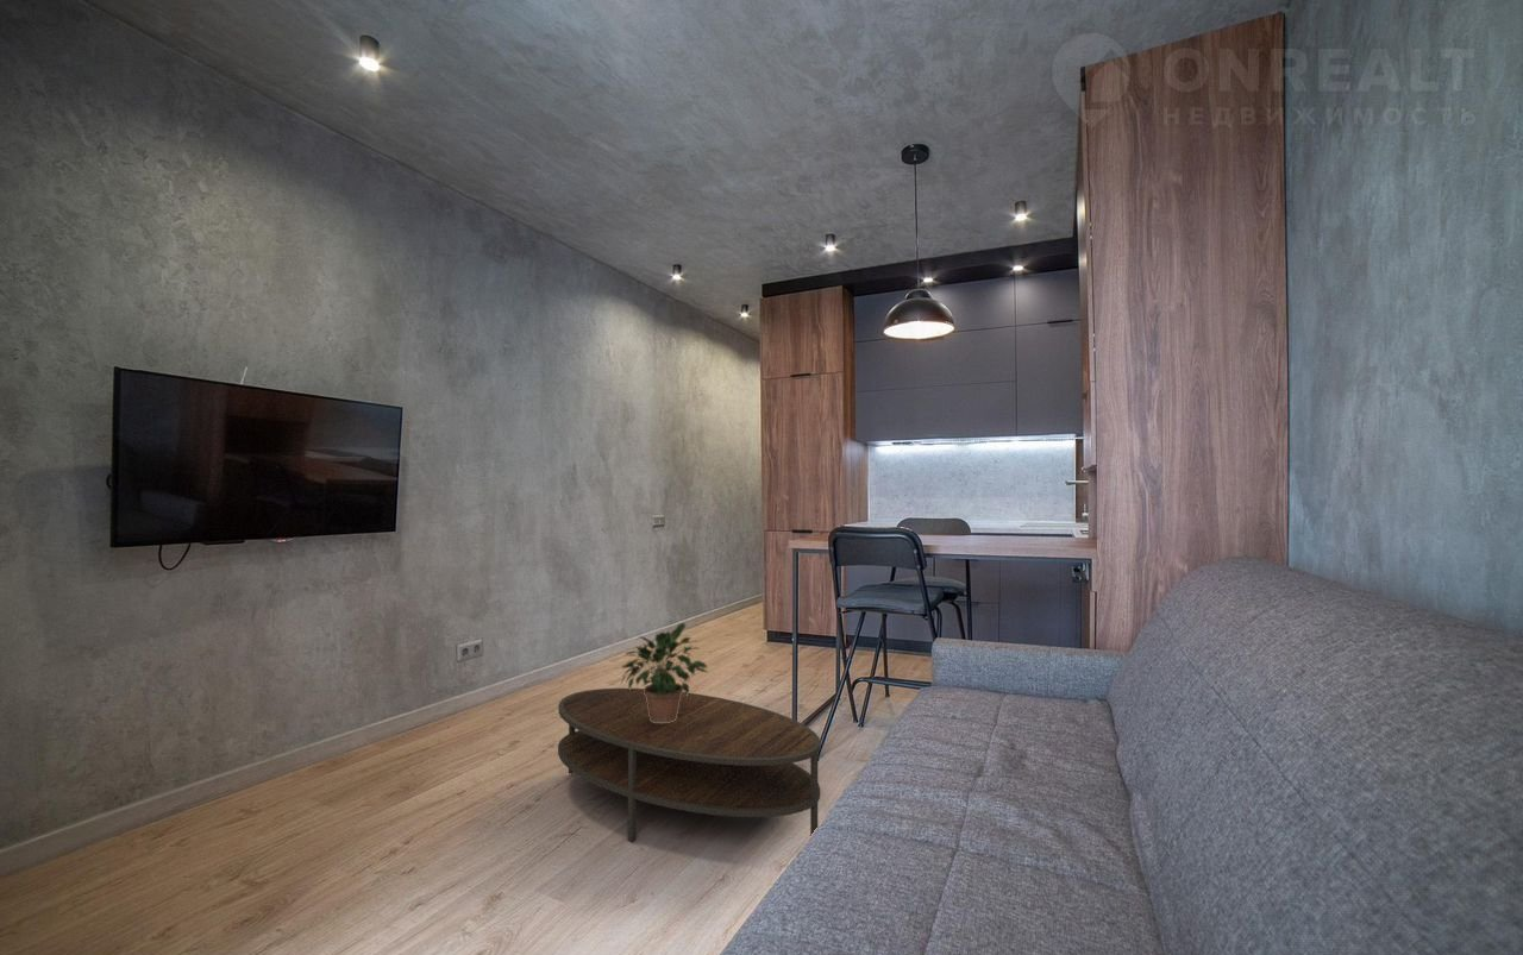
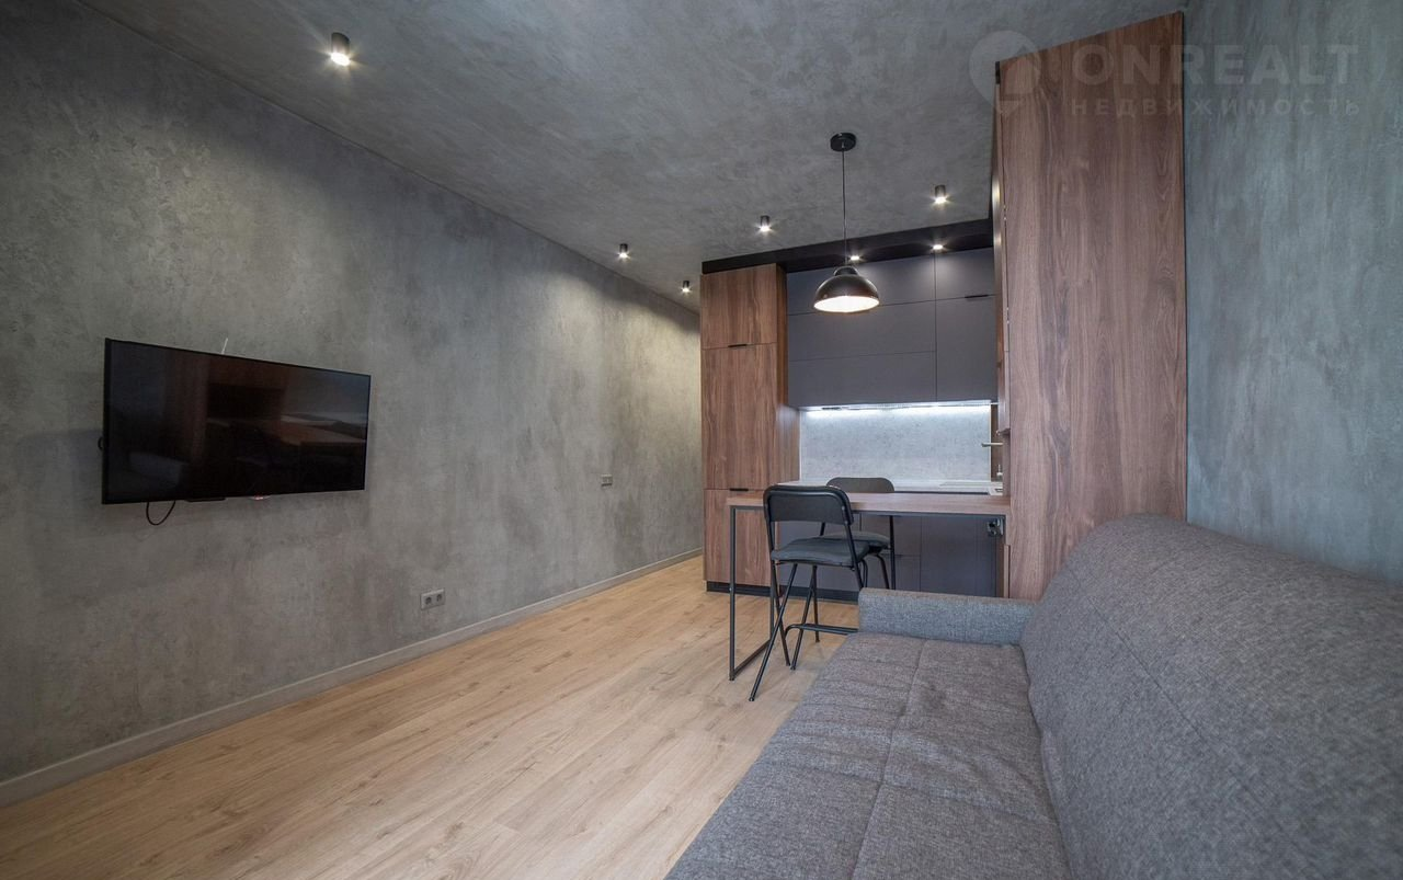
- potted plant (659, 668)
- coffee table (678, 761)
